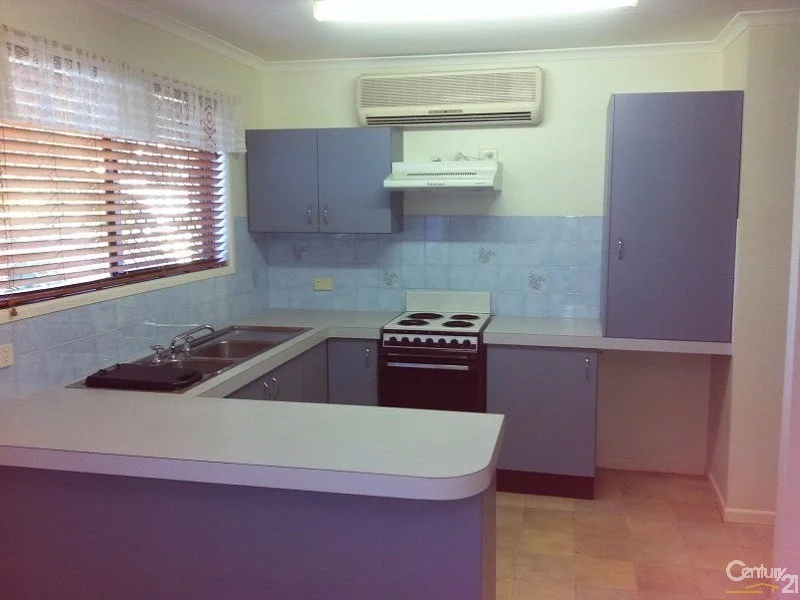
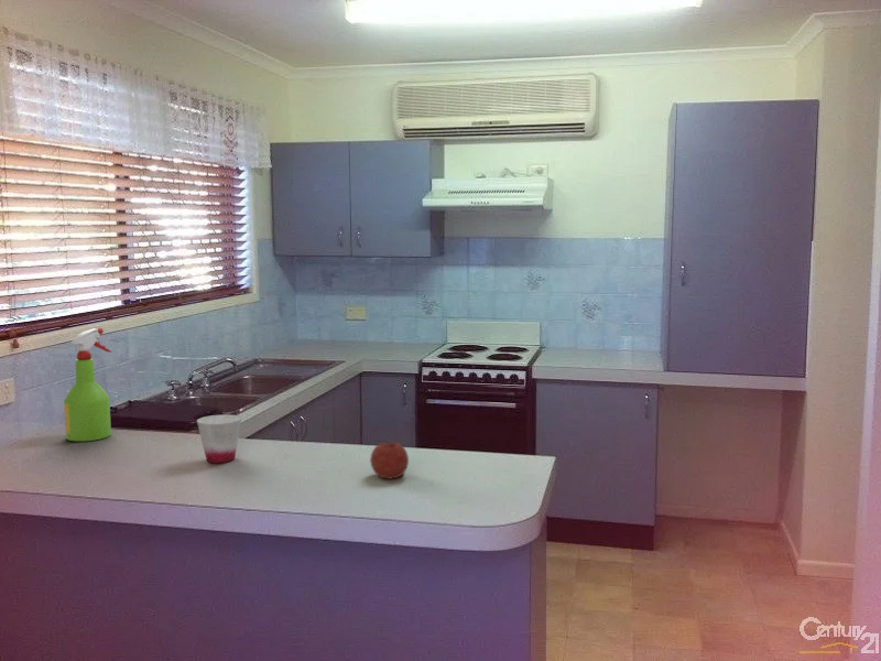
+ cup (219, 440)
+ spray bottle (90, 382)
+ fruit (389, 457)
